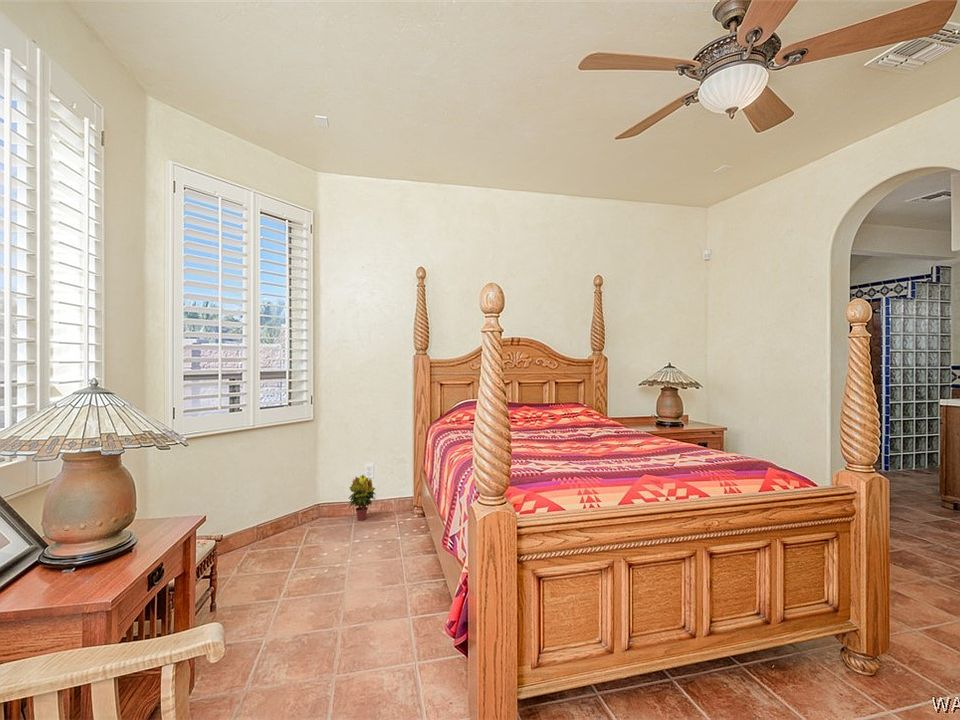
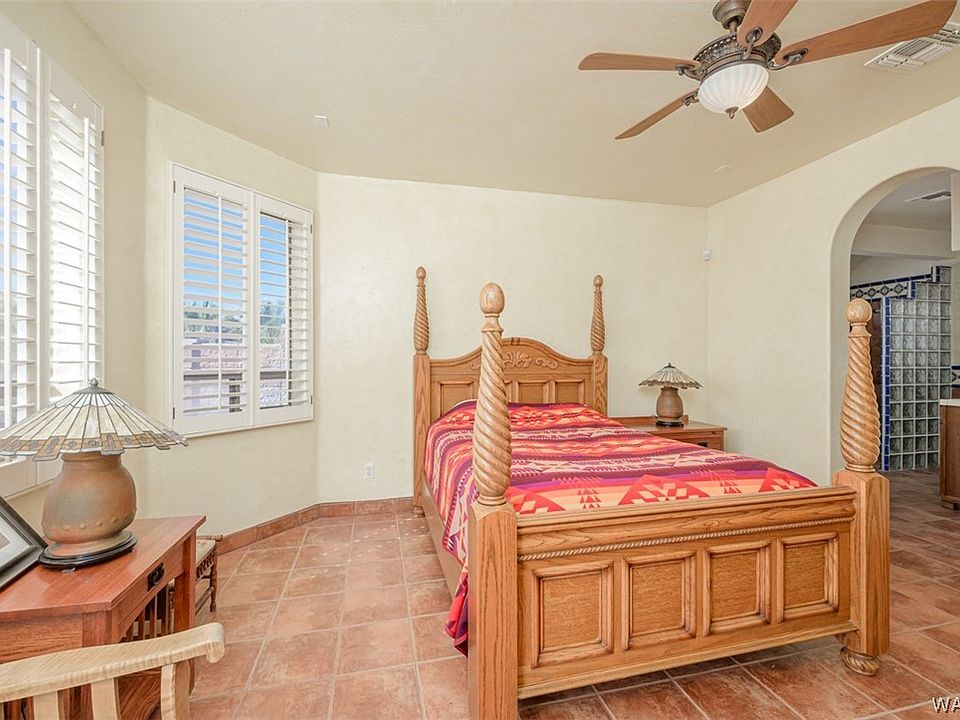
- potted plant (362, 497)
